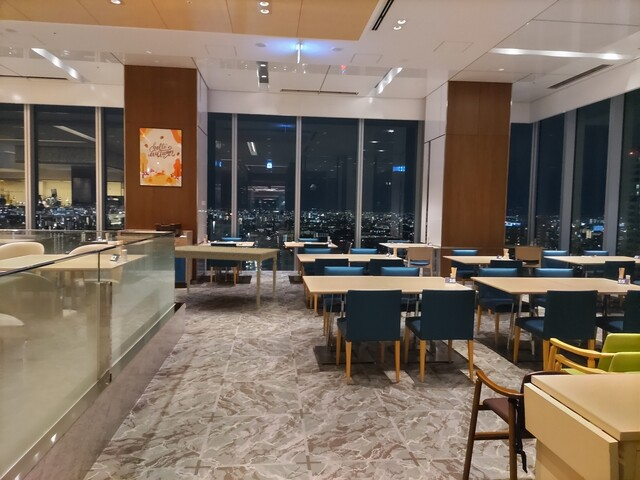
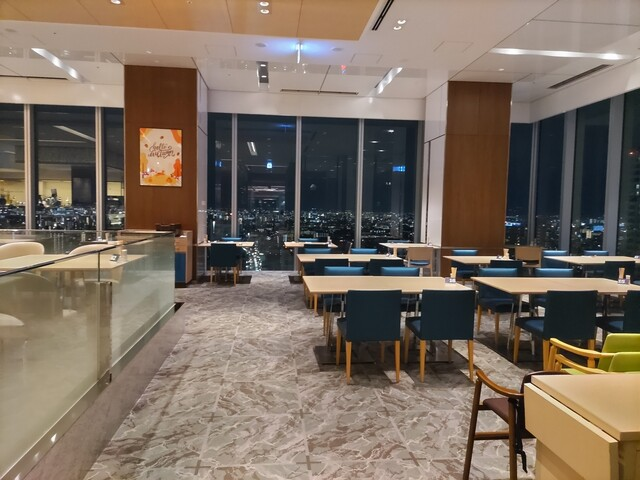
- dining table (222, 259)
